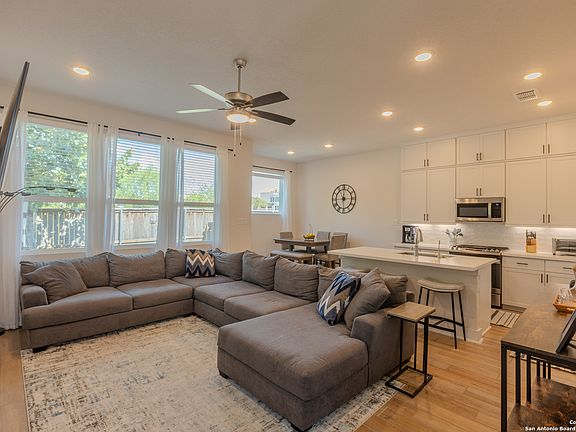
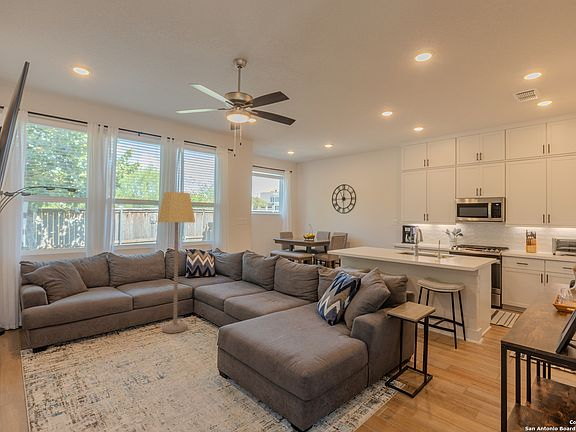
+ lamp (176, 260)
